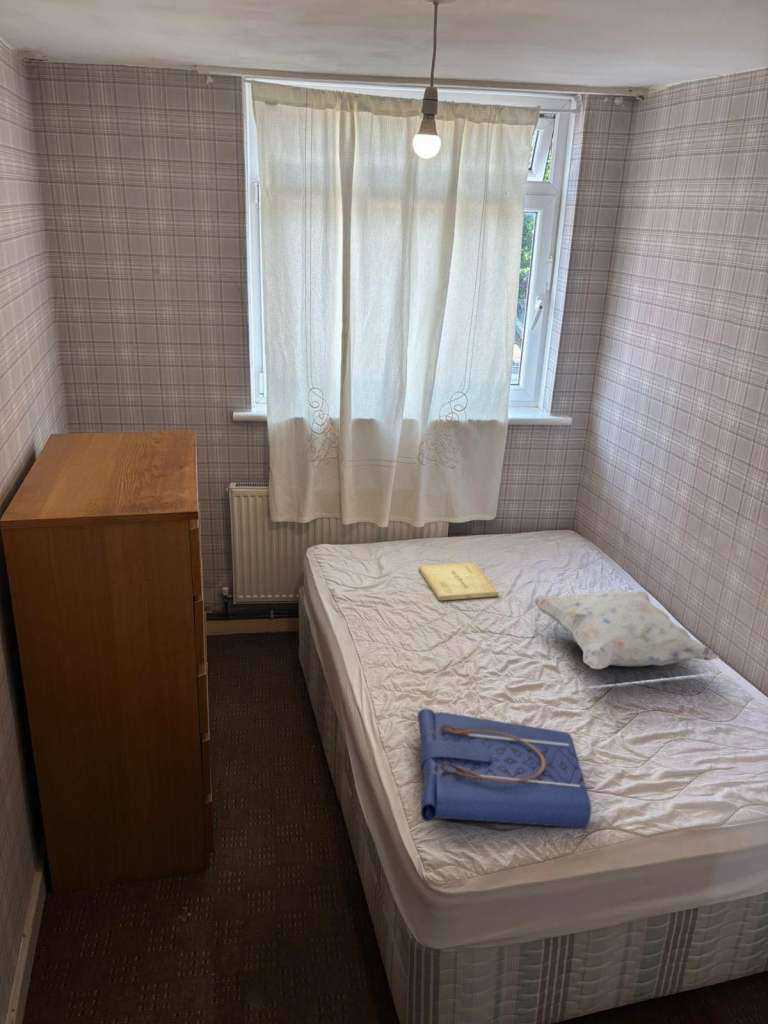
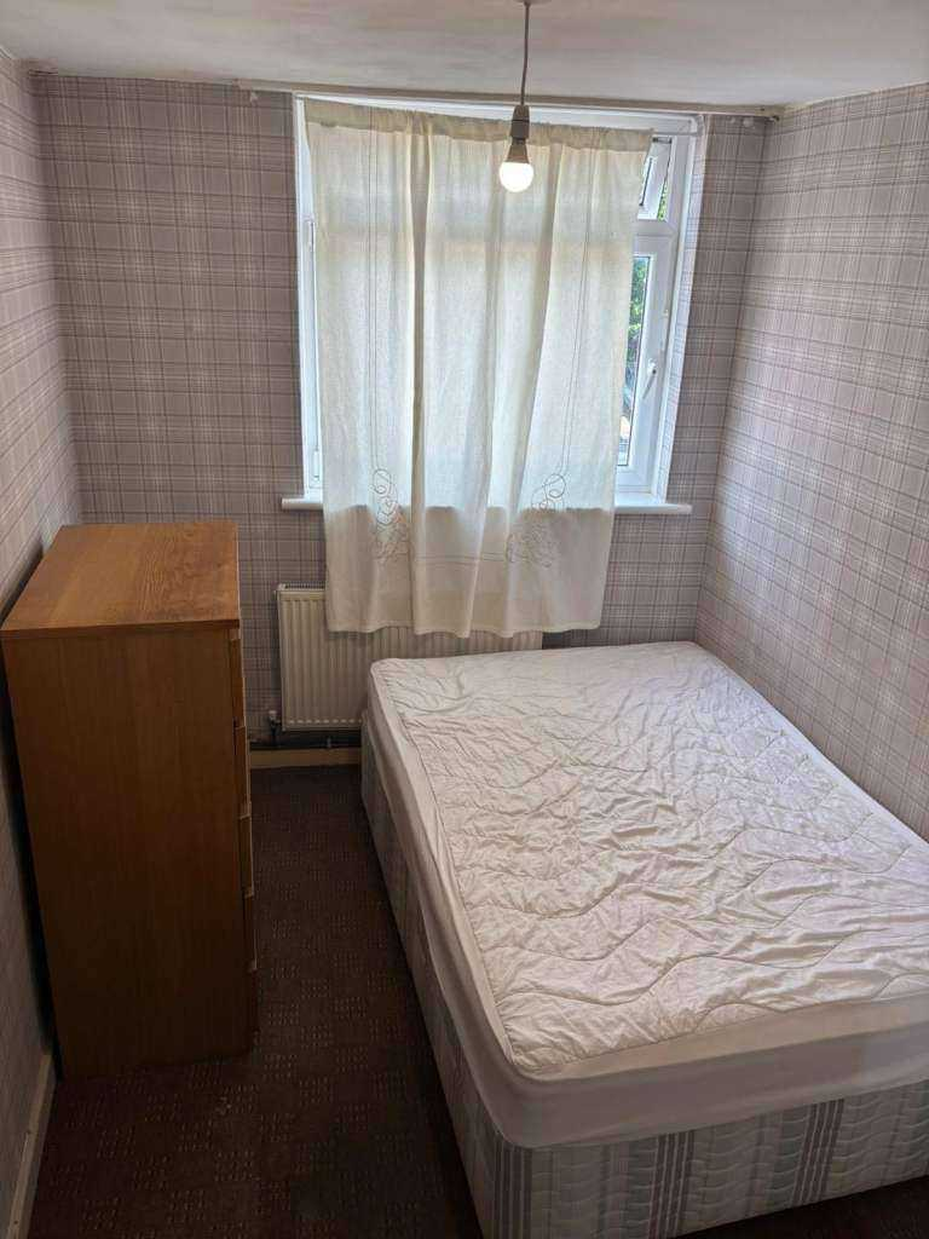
- book (457, 580)
- decorative pillow (619, 627)
- tote bag (498, 764)
